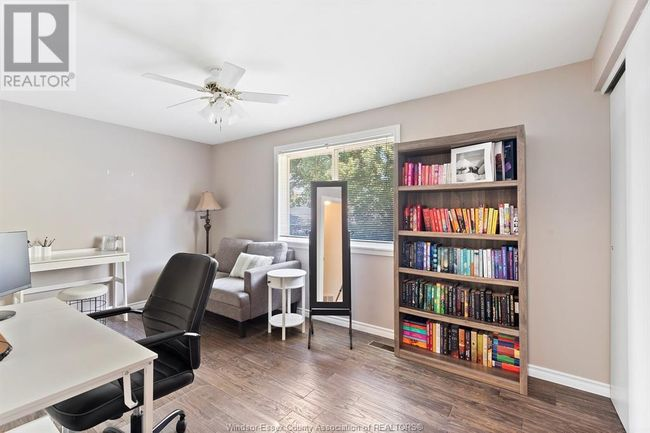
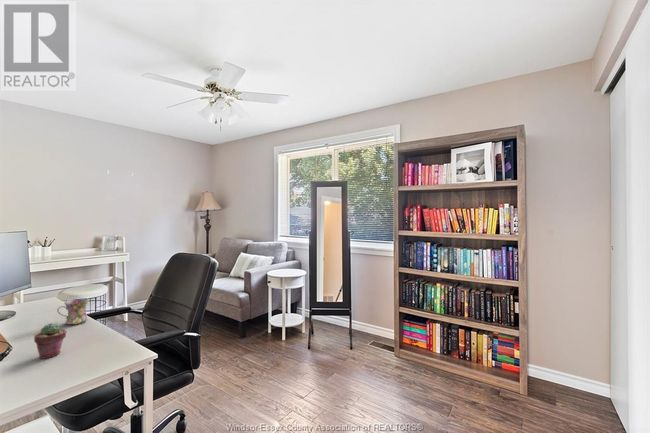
+ mug (73, 312)
+ potted succulent (50, 339)
